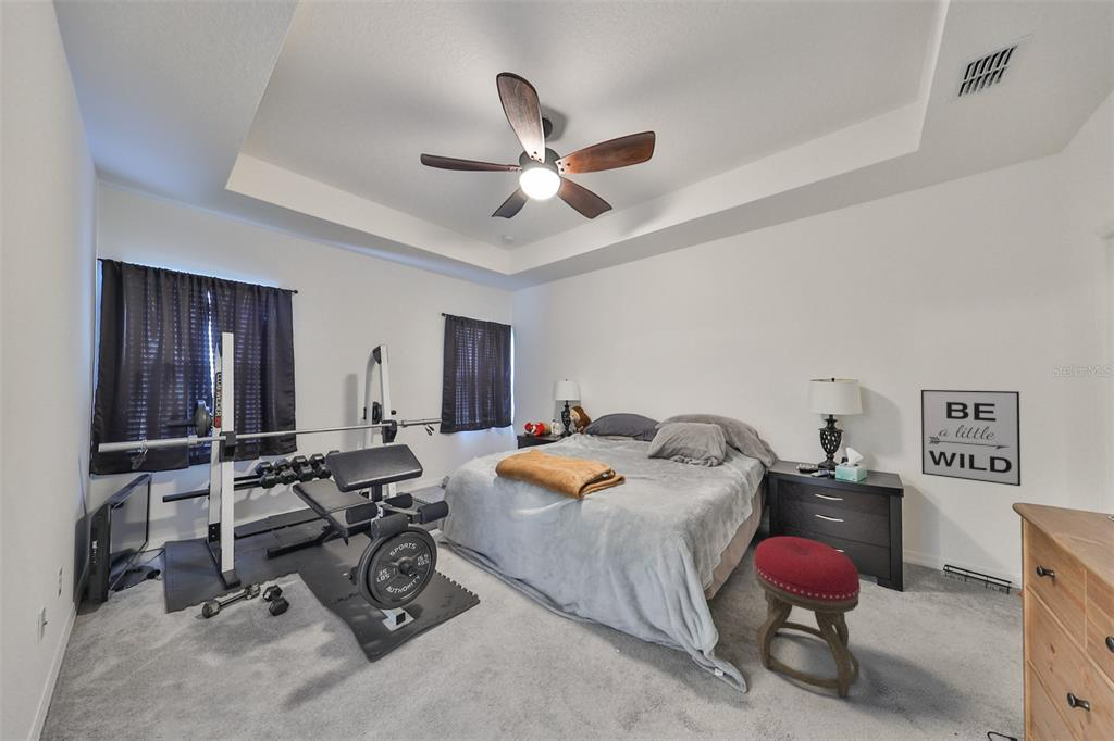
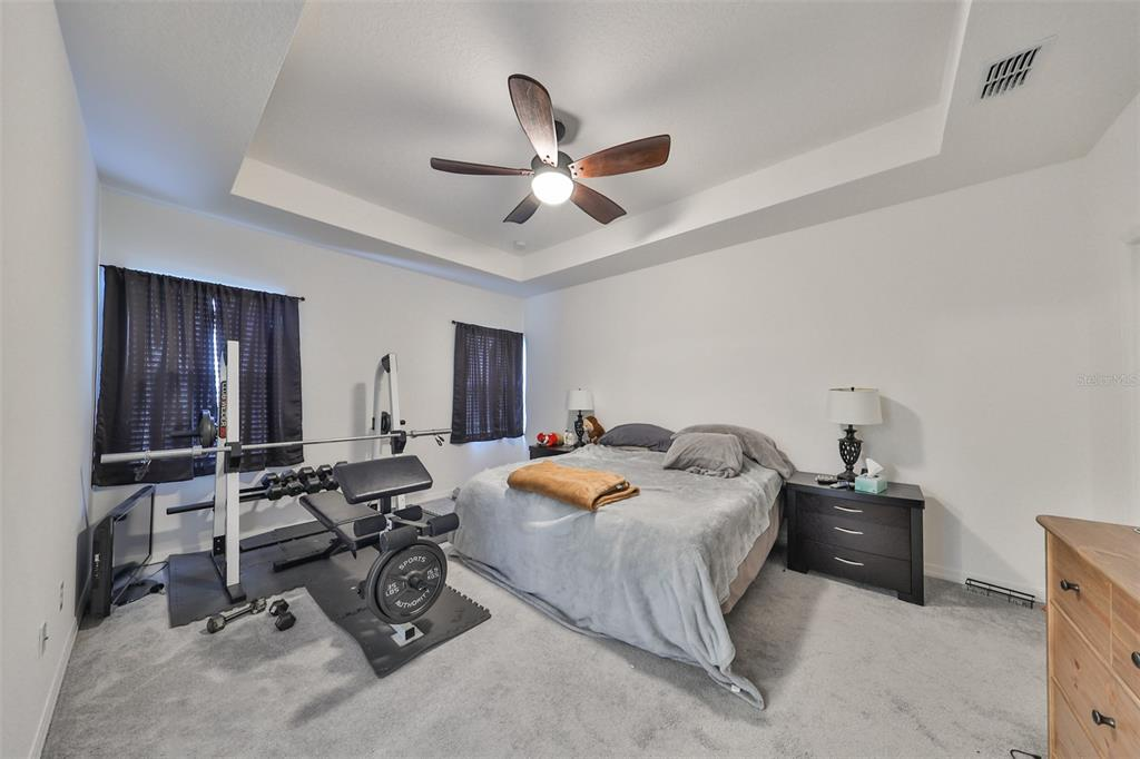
- stool (804, 604)
- wall art (967, 435)
